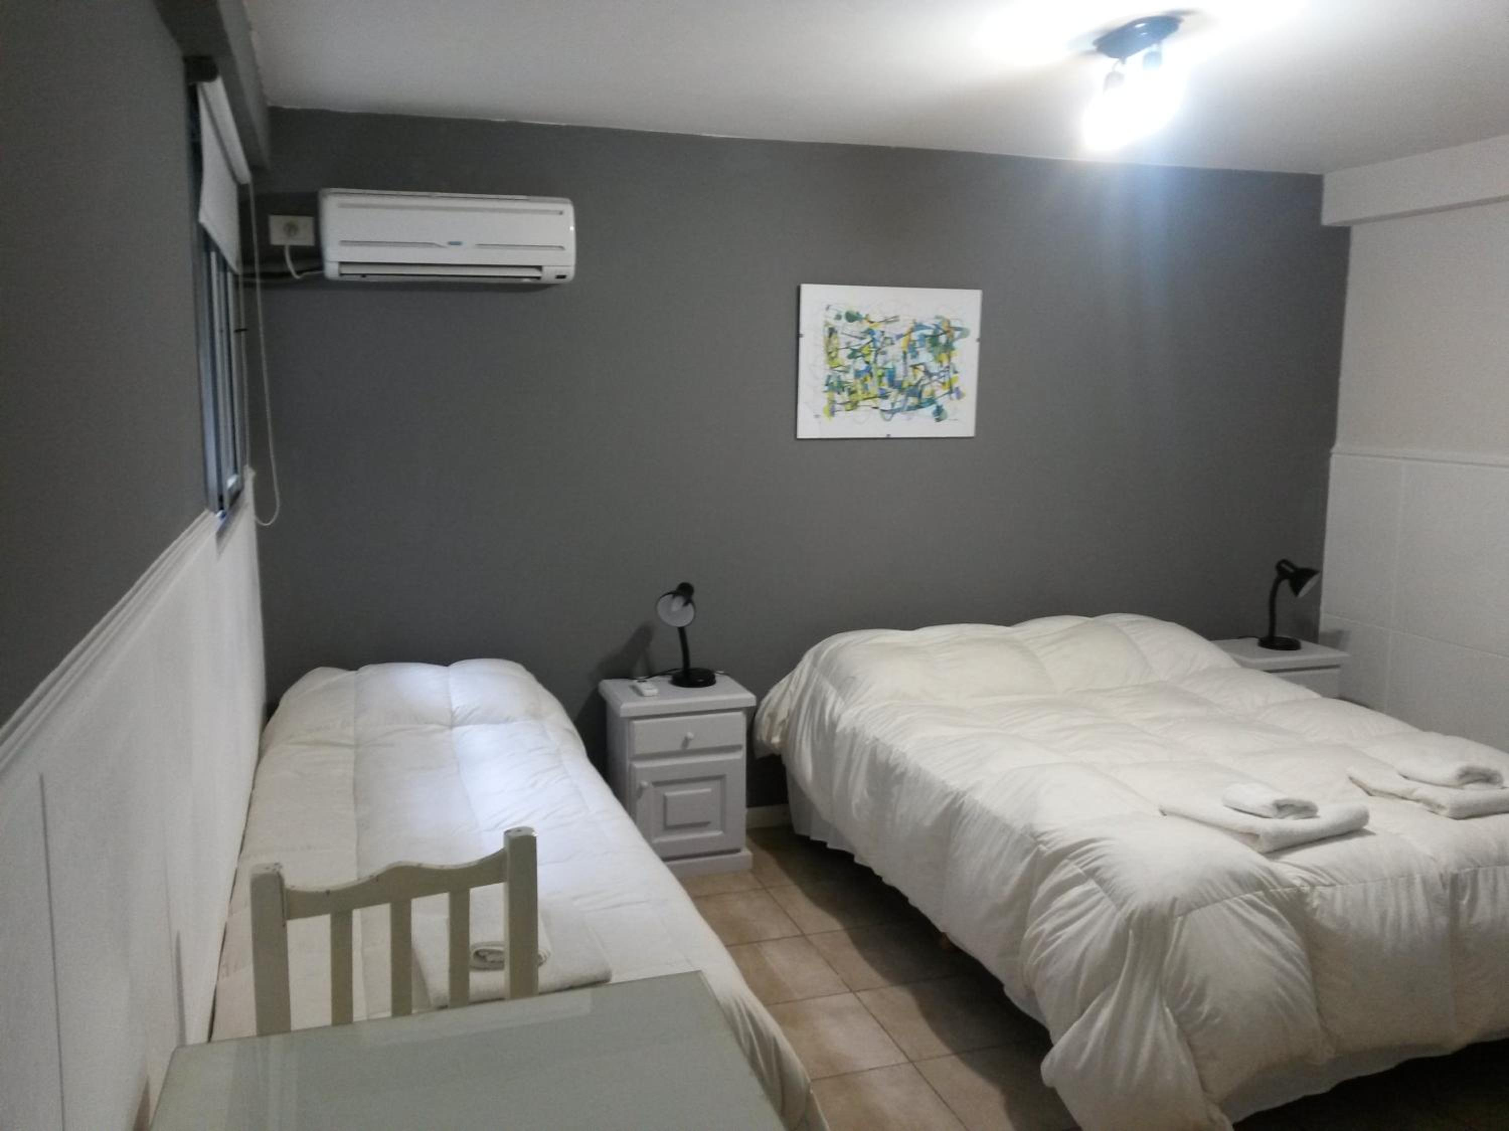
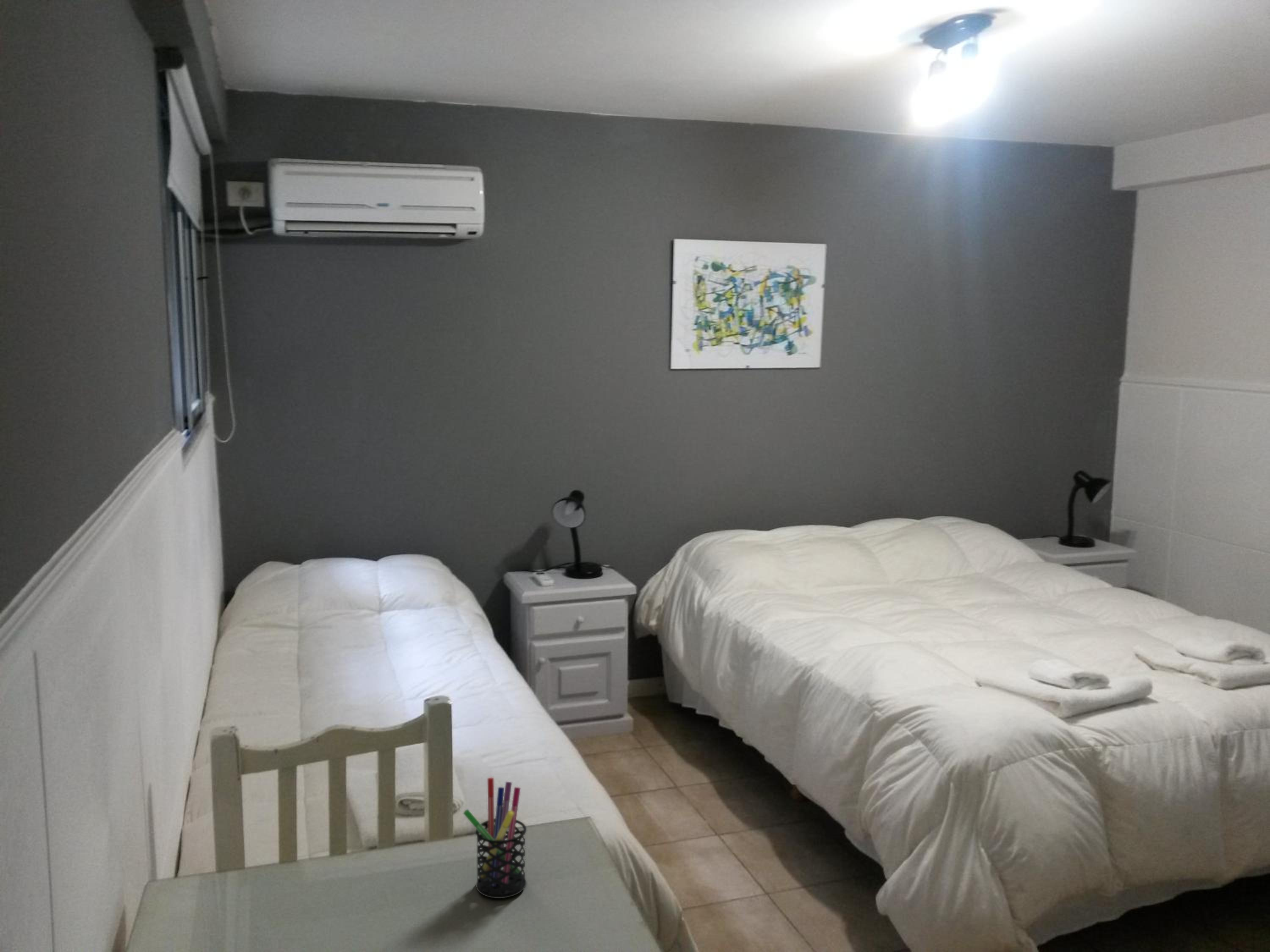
+ pen holder (494, 836)
